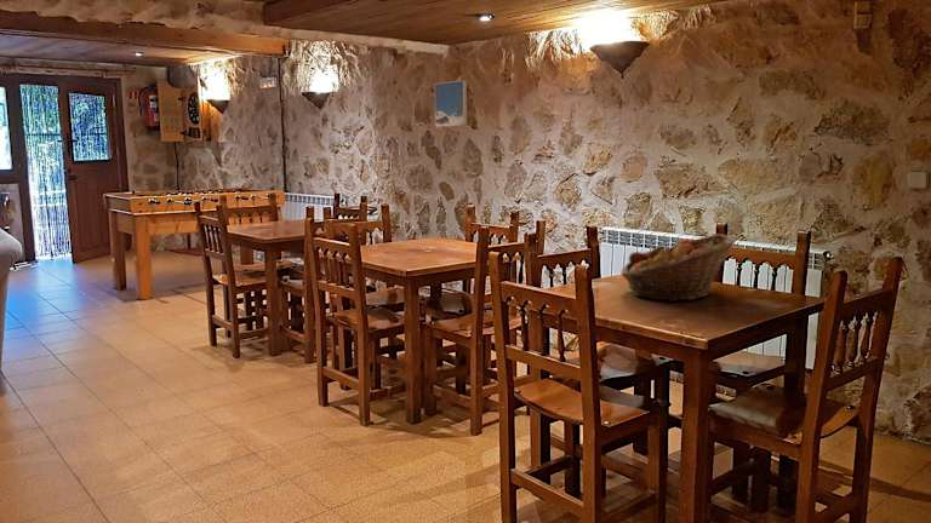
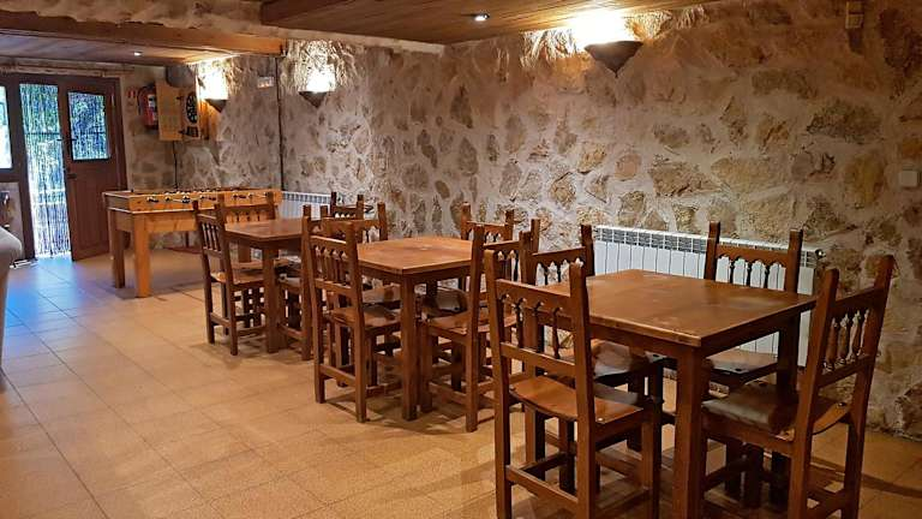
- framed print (450, 104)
- fruit basket (676, 264)
